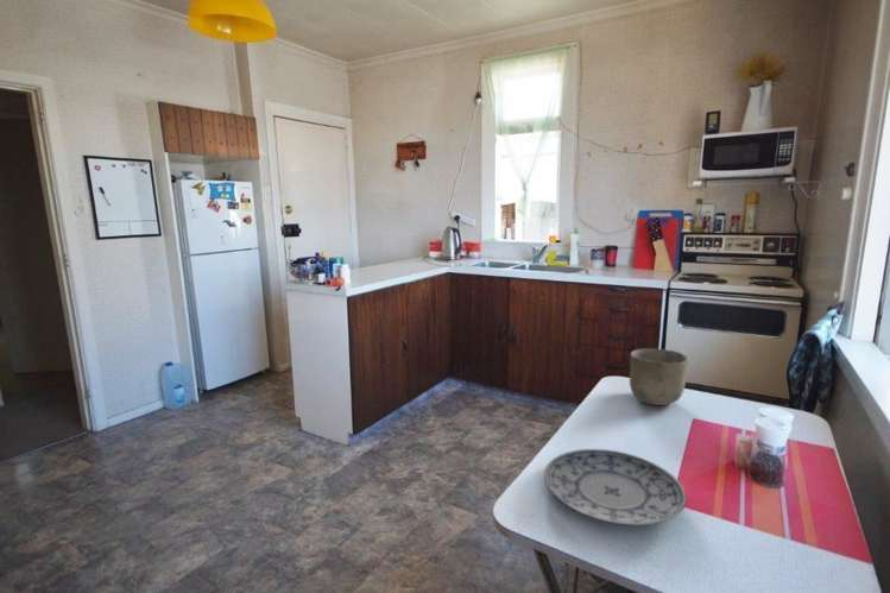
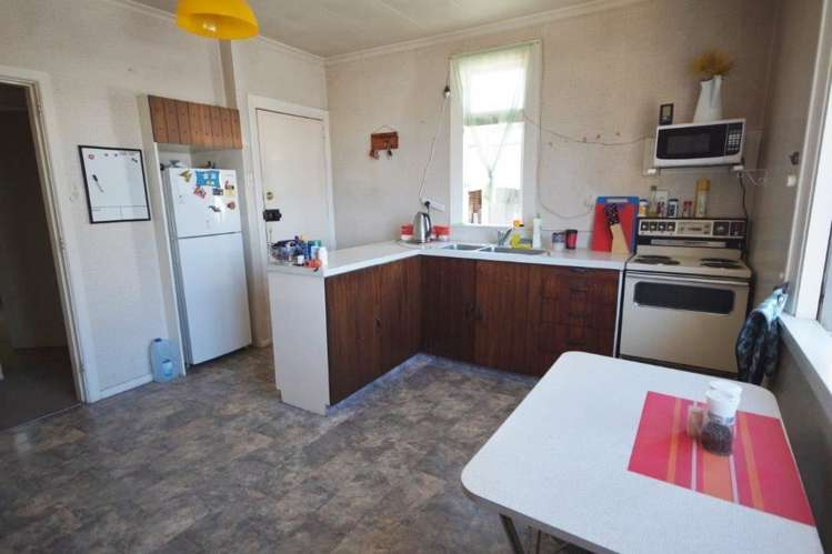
- plate (611, 487)
- bowl (657, 378)
